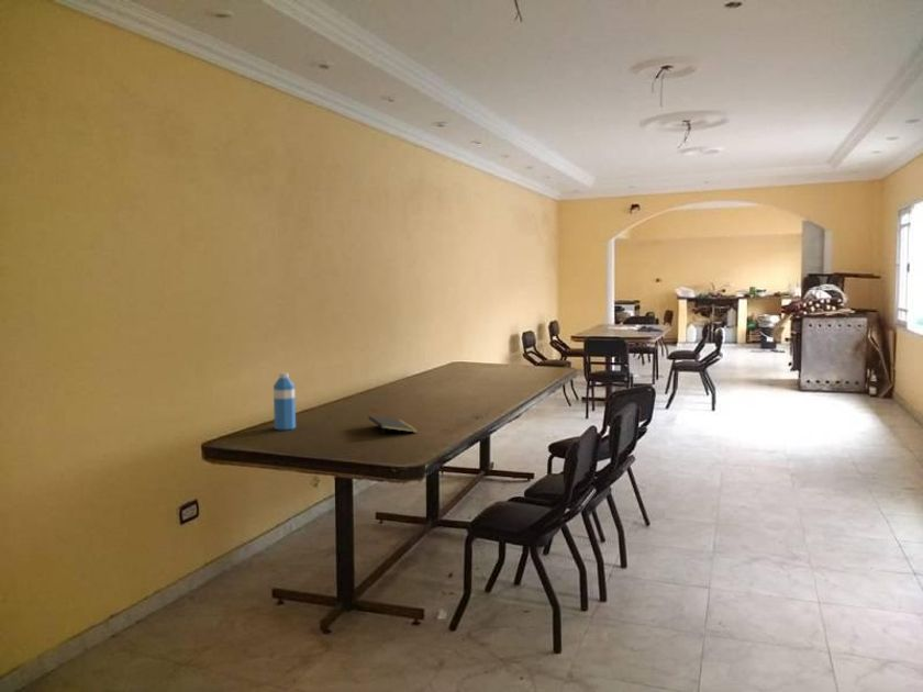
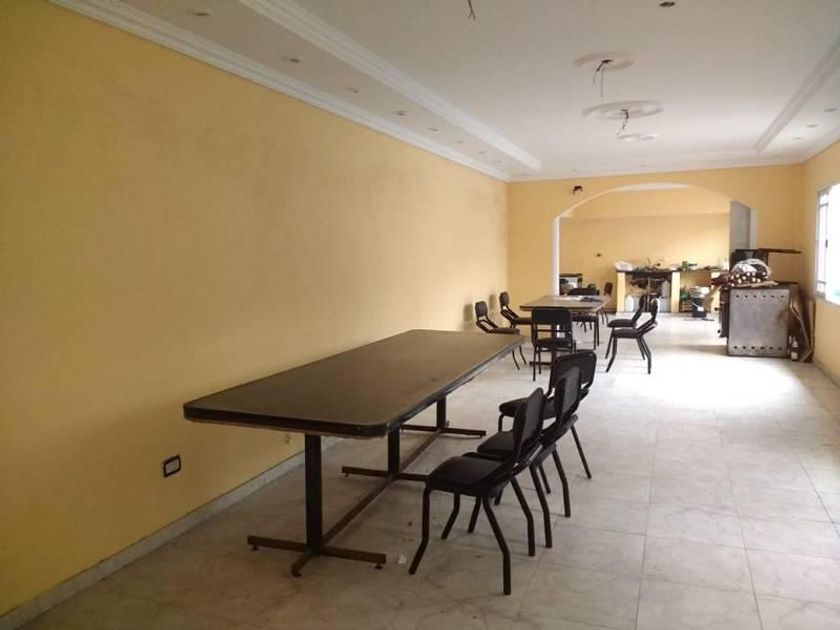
- notepad (392, 424)
- water bottle (283, 400)
